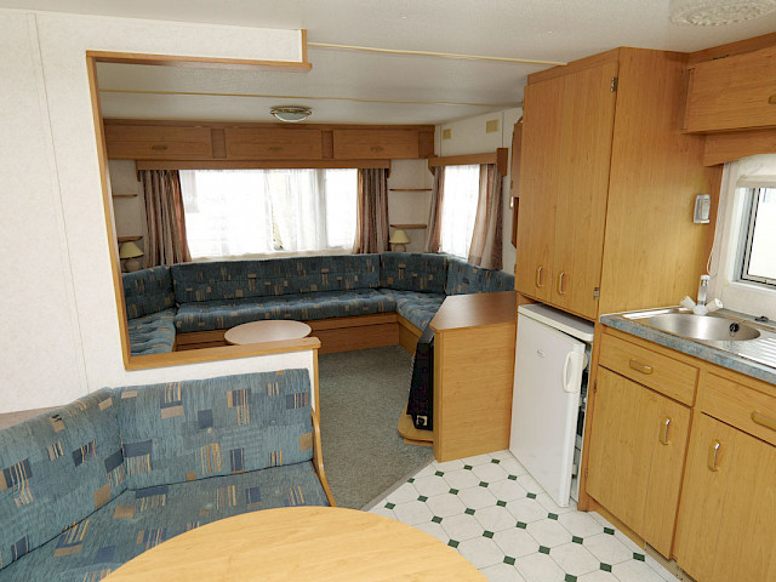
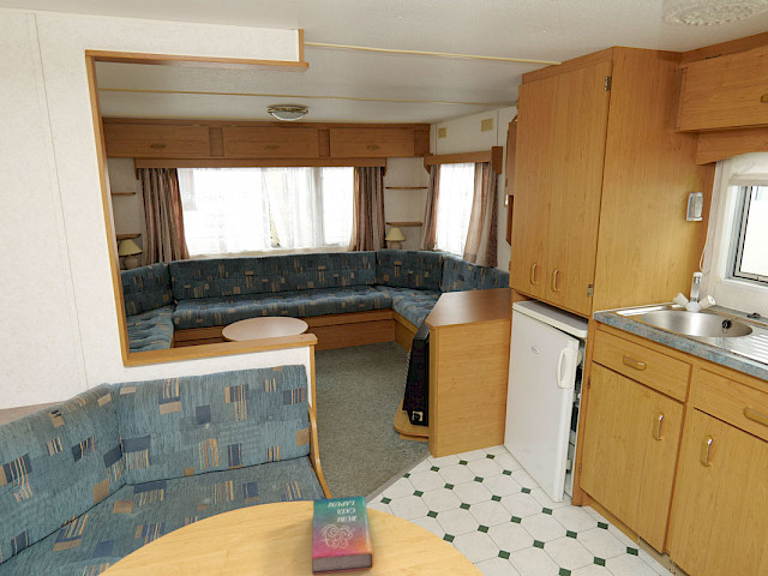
+ book (341, 530)
